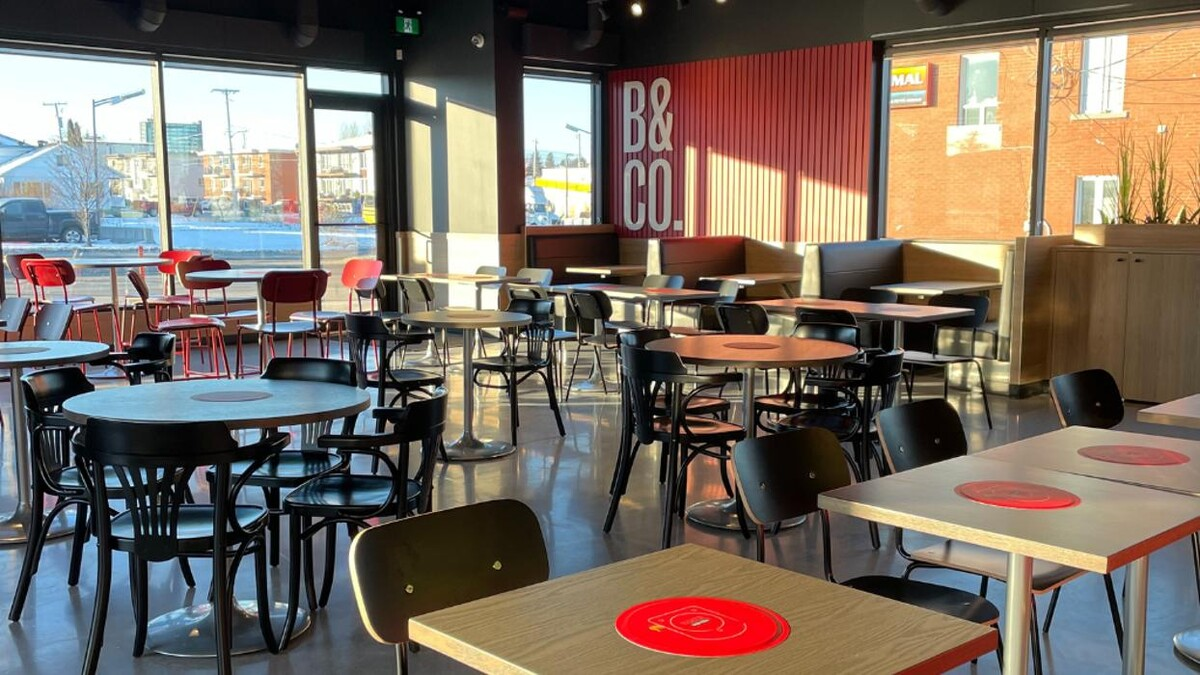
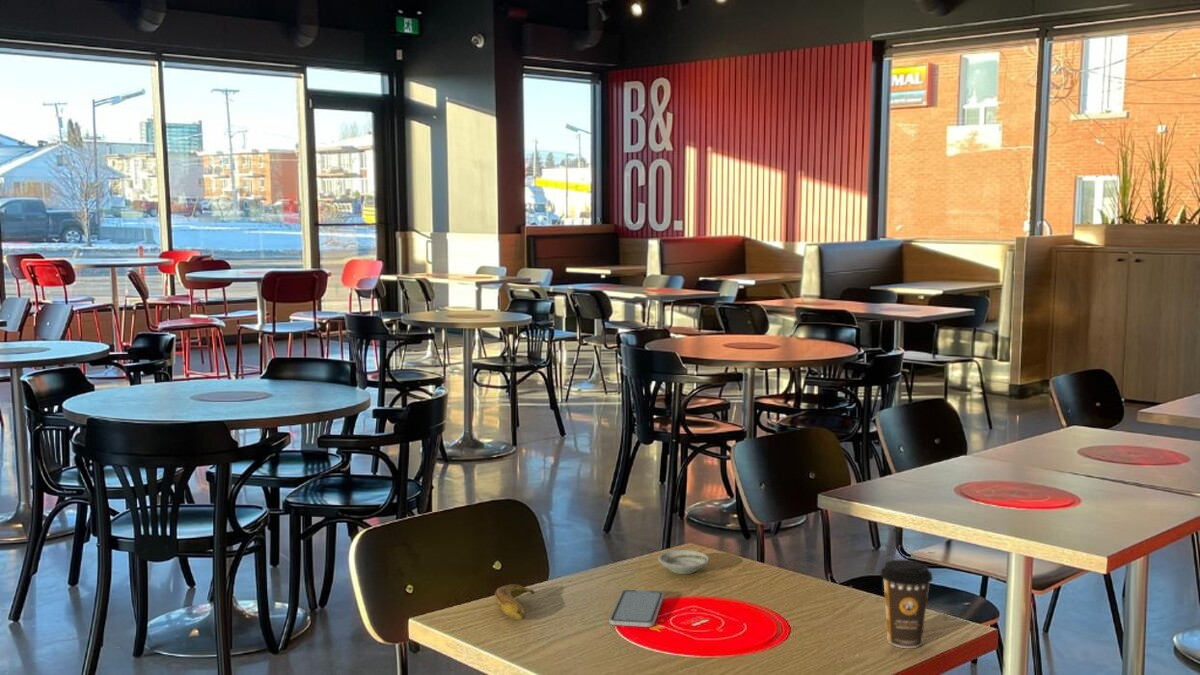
+ smartphone (637, 607)
+ saucer (683, 563)
+ banana (516, 601)
+ coffee cup (905, 603)
